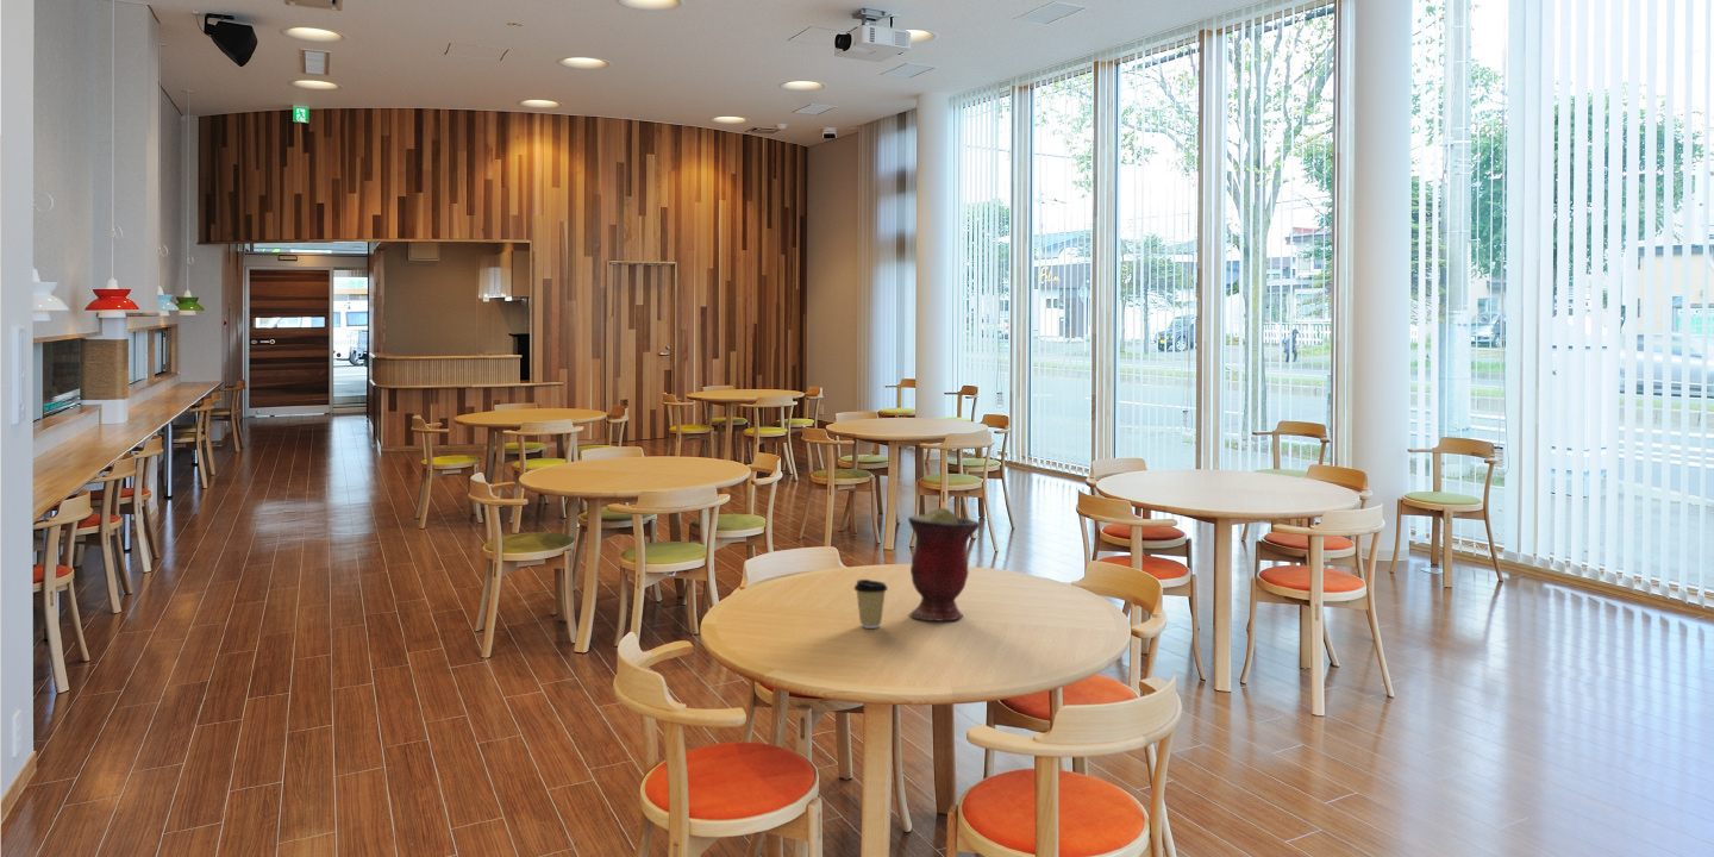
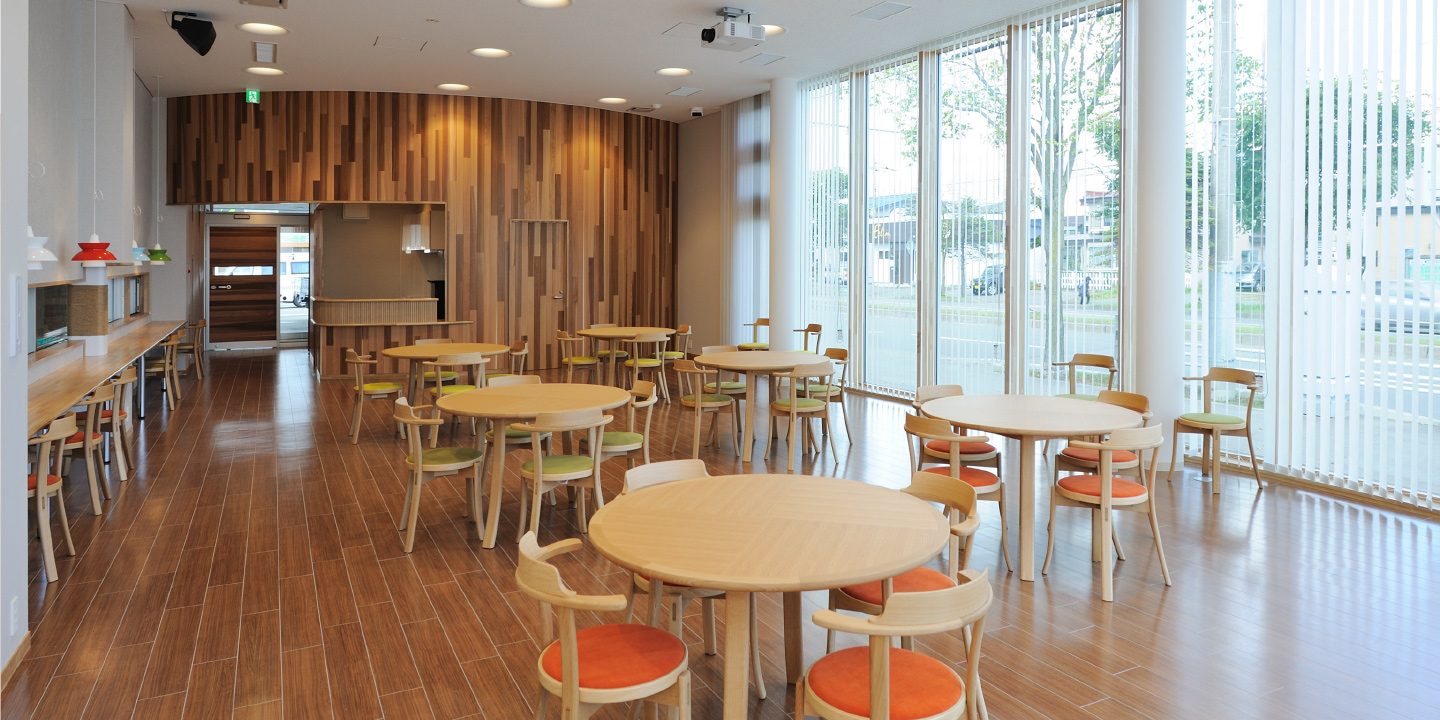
- vase (943, 561)
- coffee cup (870, 603)
